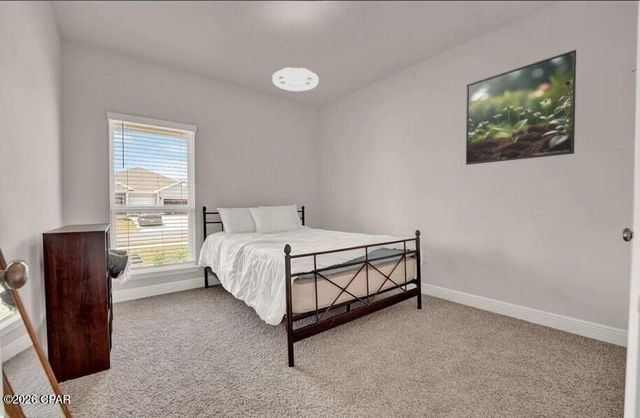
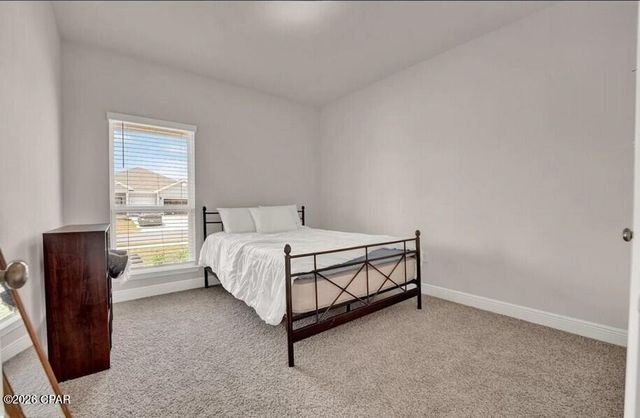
- ceiling light (295, 79)
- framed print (513, 114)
